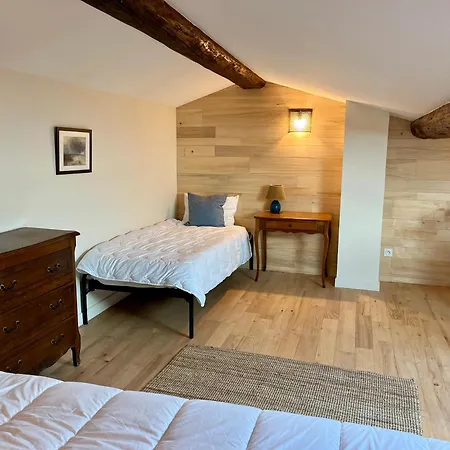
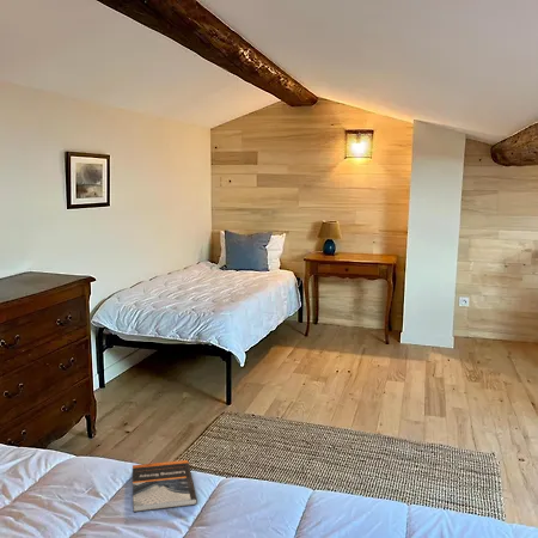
+ book (163, 483)
